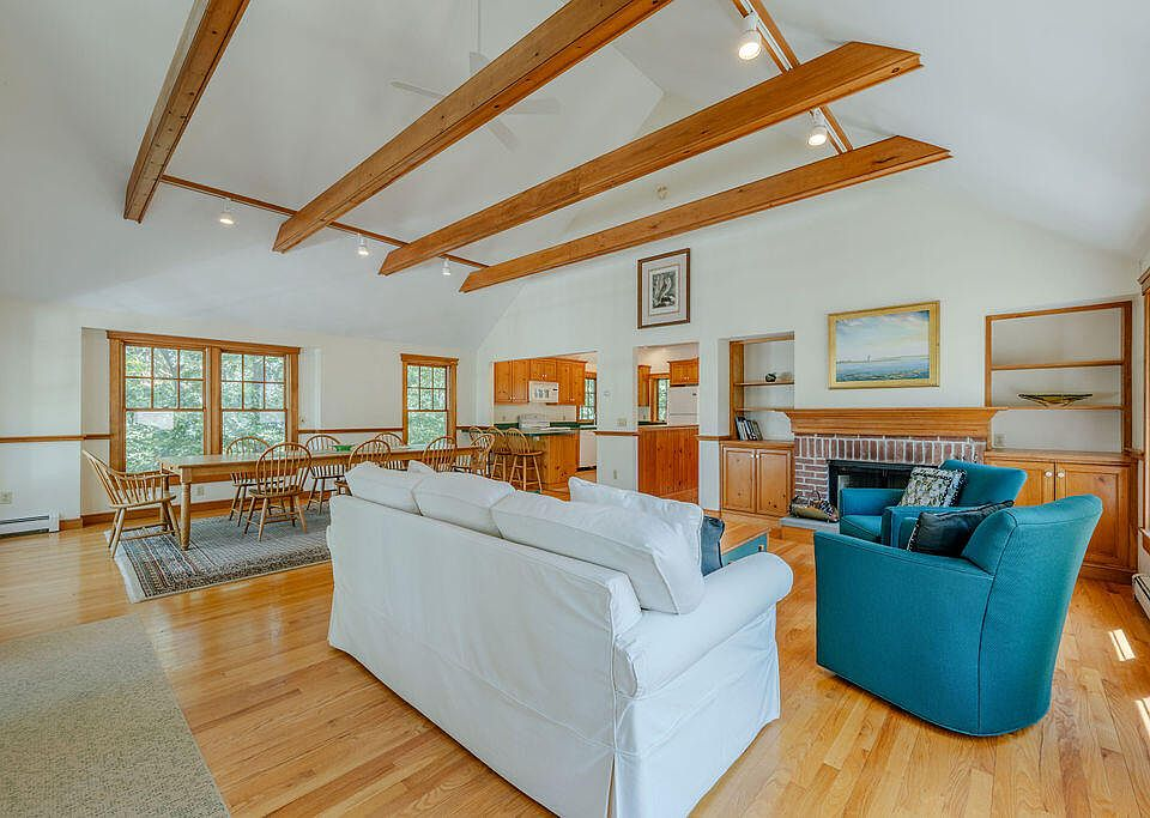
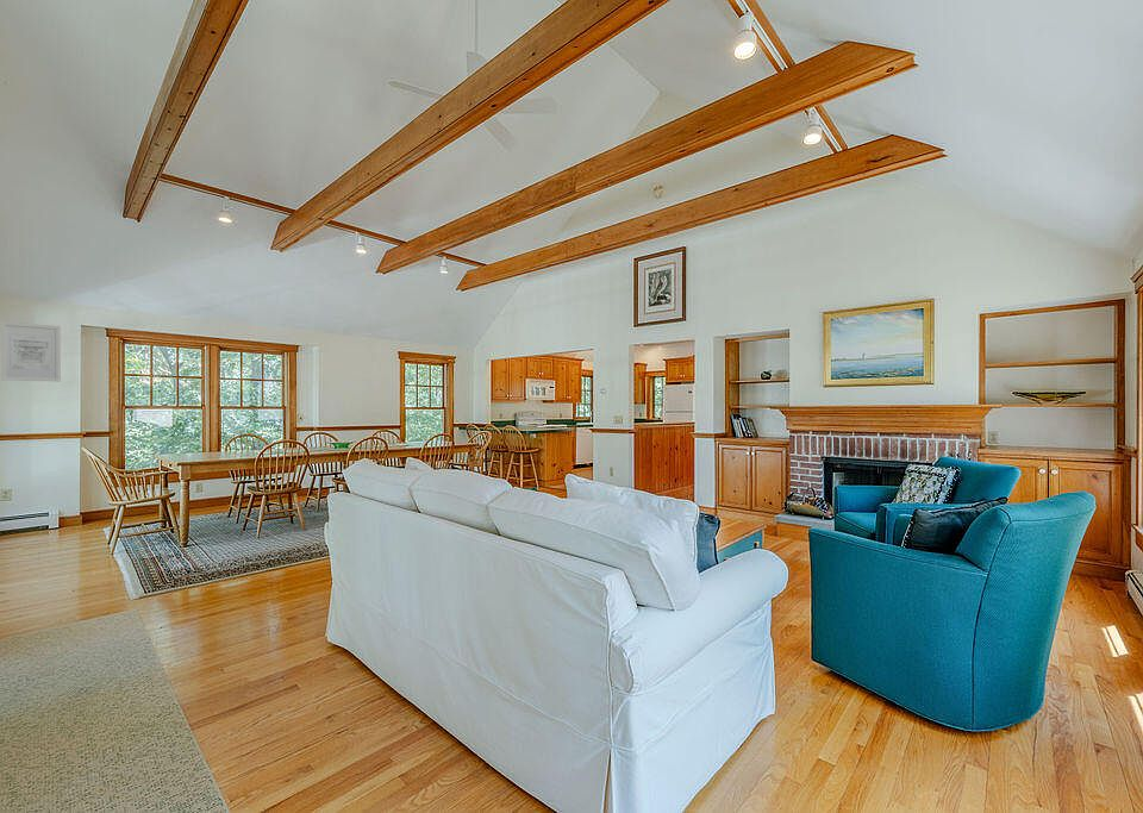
+ wall art (31, 352)
